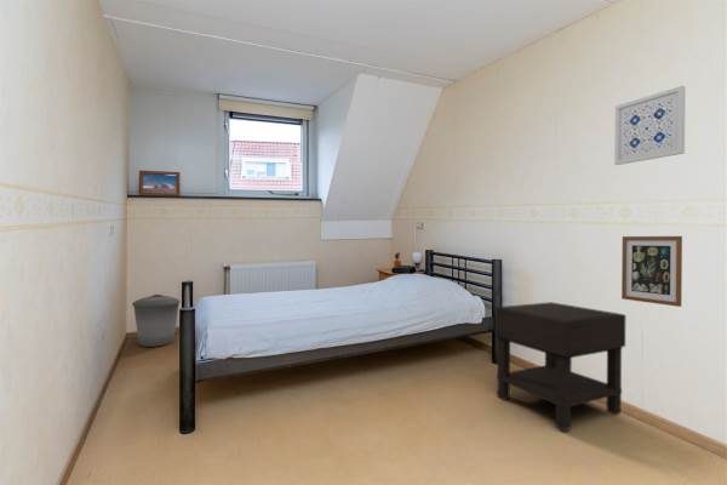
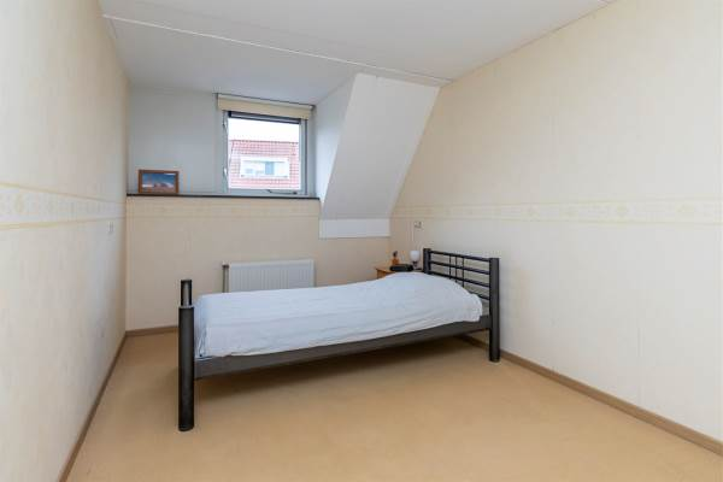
- trash can (156, 318)
- wall art (647, 127)
- wall art (649, 269)
- nightstand (556, 356)
